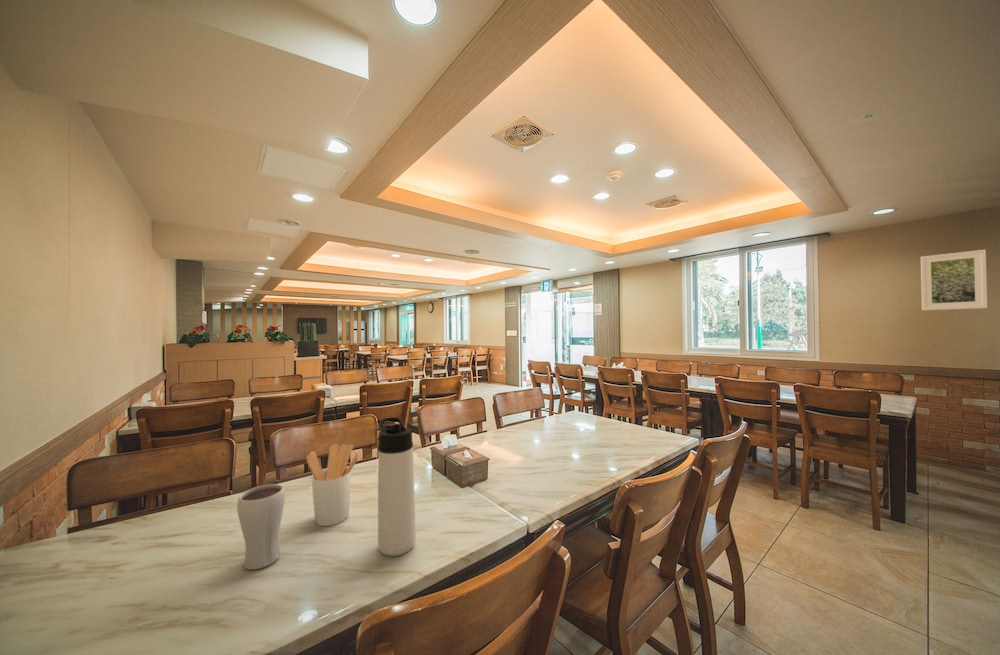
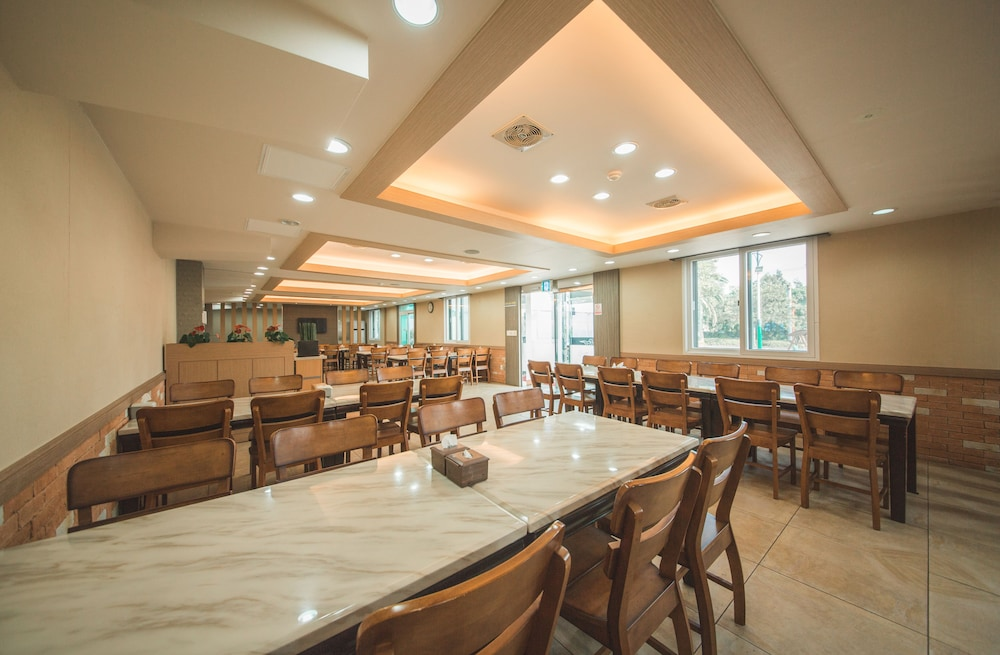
- utensil holder (335, 480)
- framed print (952, 281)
- thermos bottle (394, 482)
- drinking glass (262, 526)
